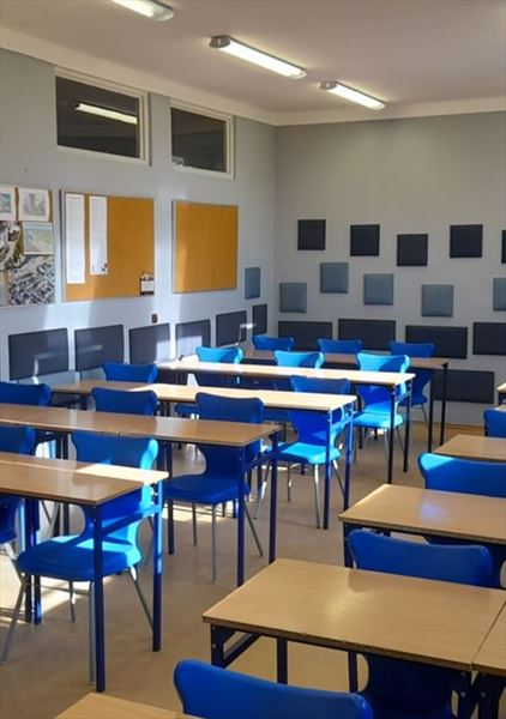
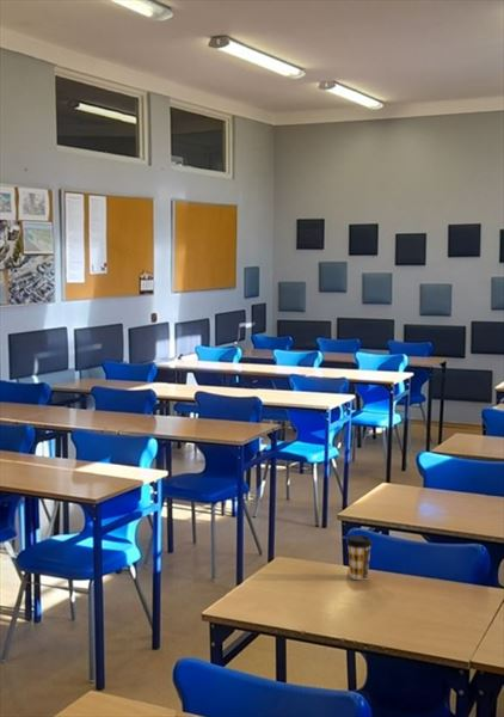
+ coffee cup (358, 557)
